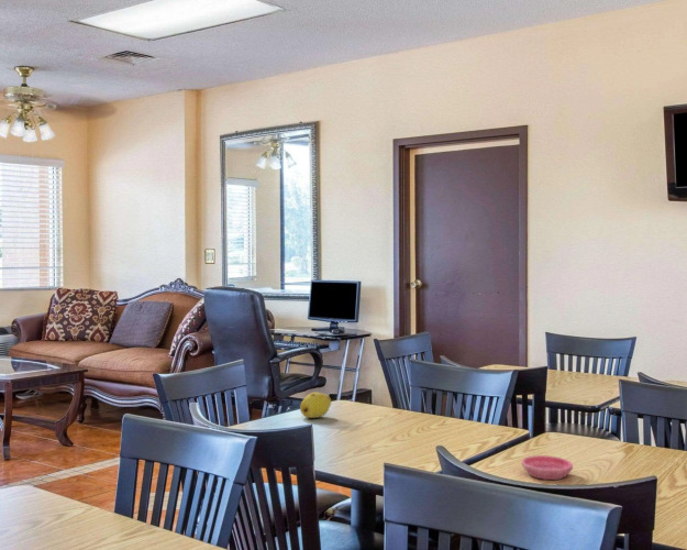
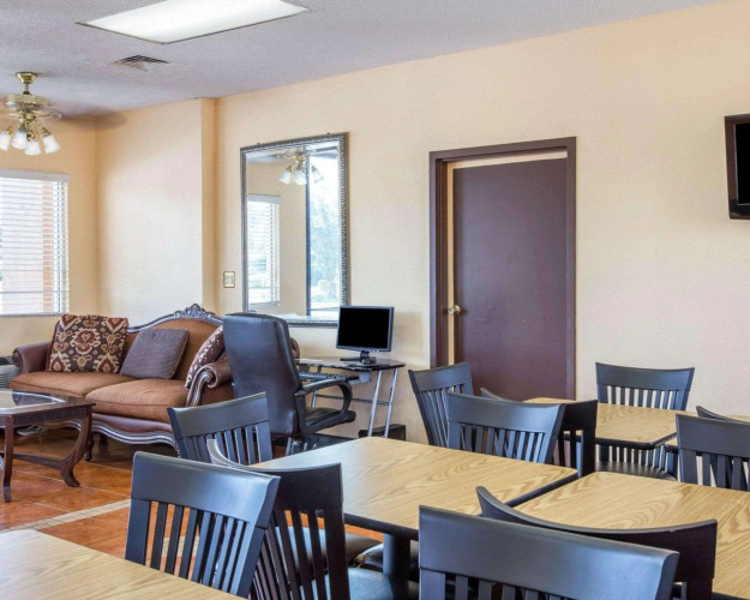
- saucer (546, 468)
- fruit (317, 404)
